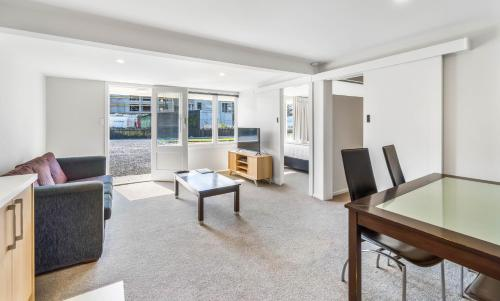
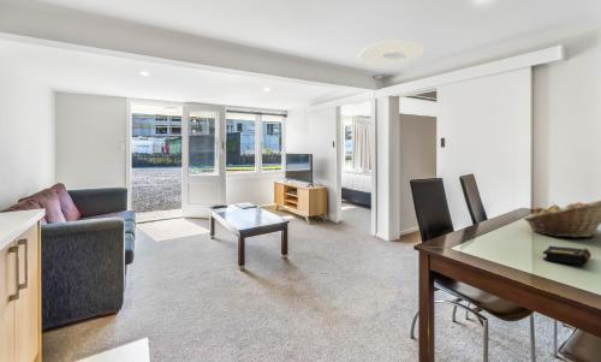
+ ceiling light (389, 52)
+ book (567, 253)
+ fruit basket (566, 215)
